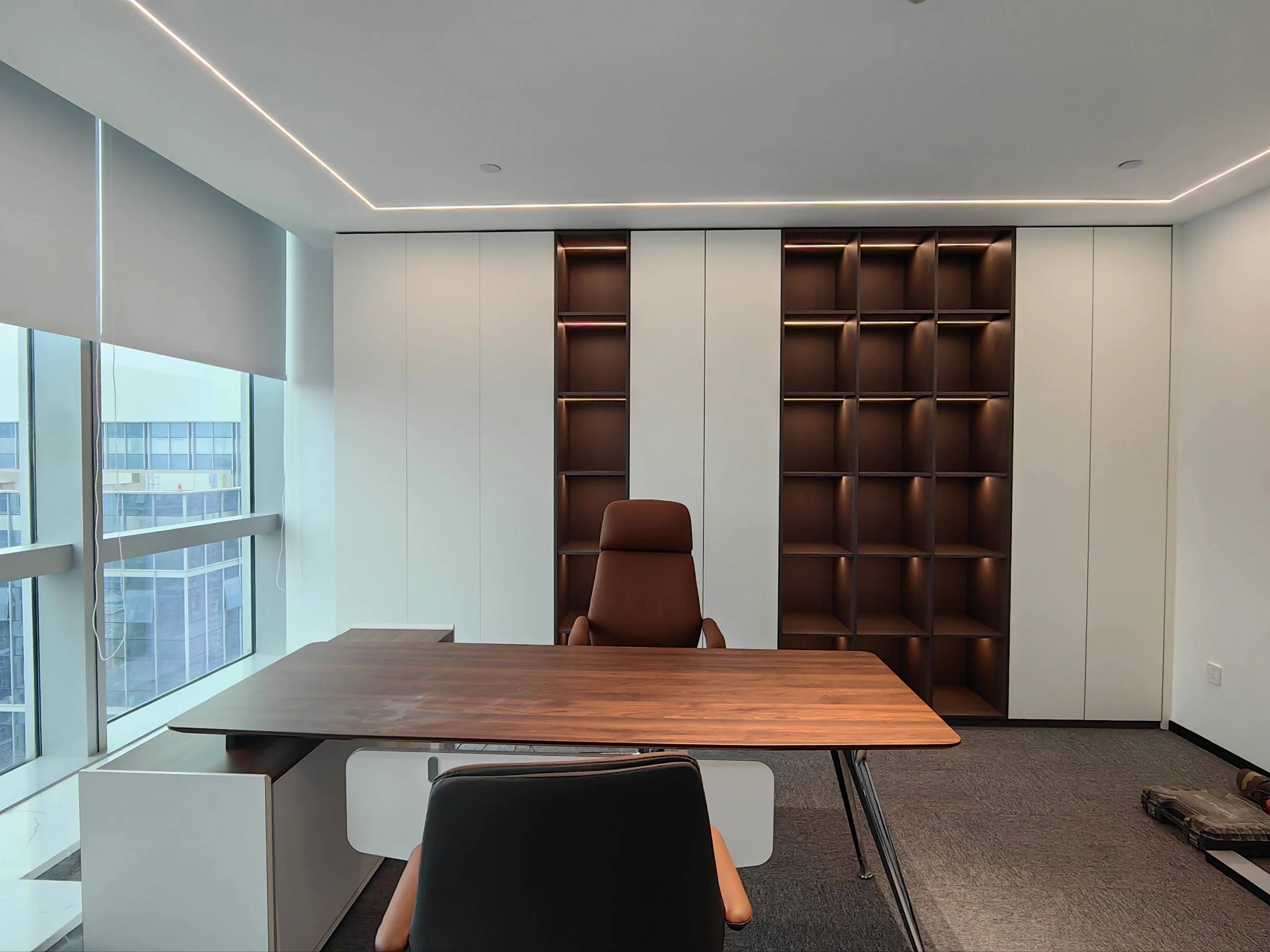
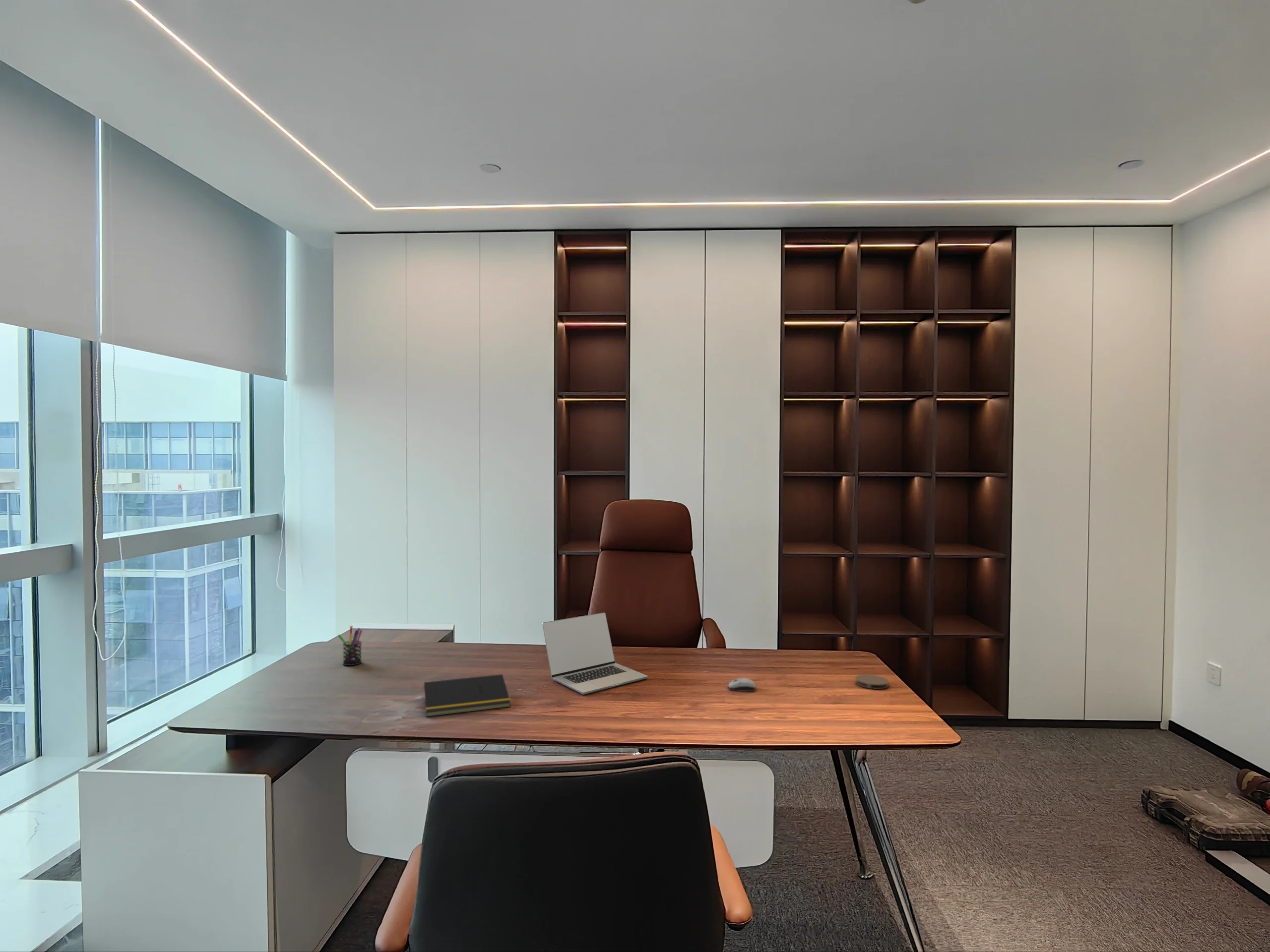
+ pen holder (350, 645)
+ coaster (872, 681)
+ laptop (594, 650)
+ notepad (466, 694)
+ computer mouse (742, 684)
